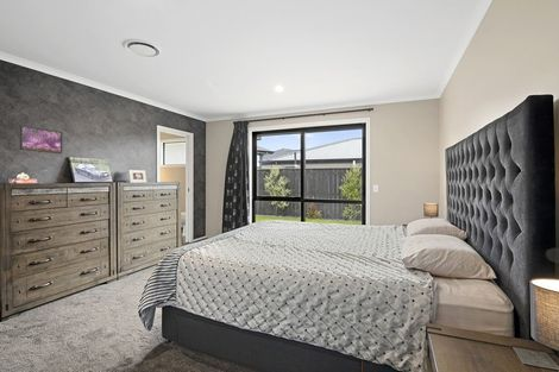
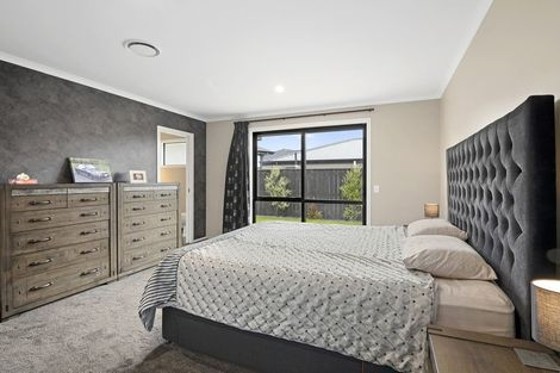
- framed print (42, 140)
